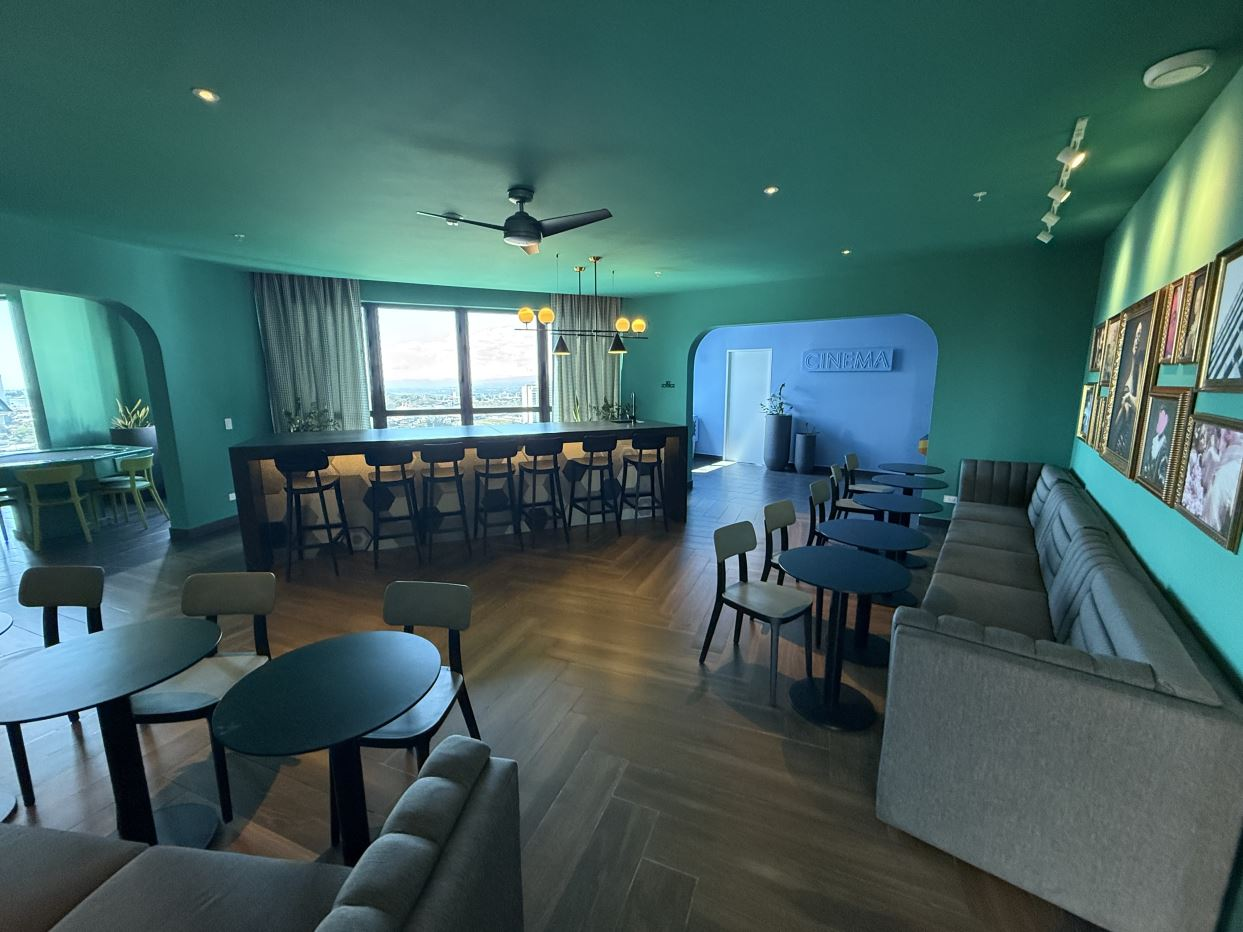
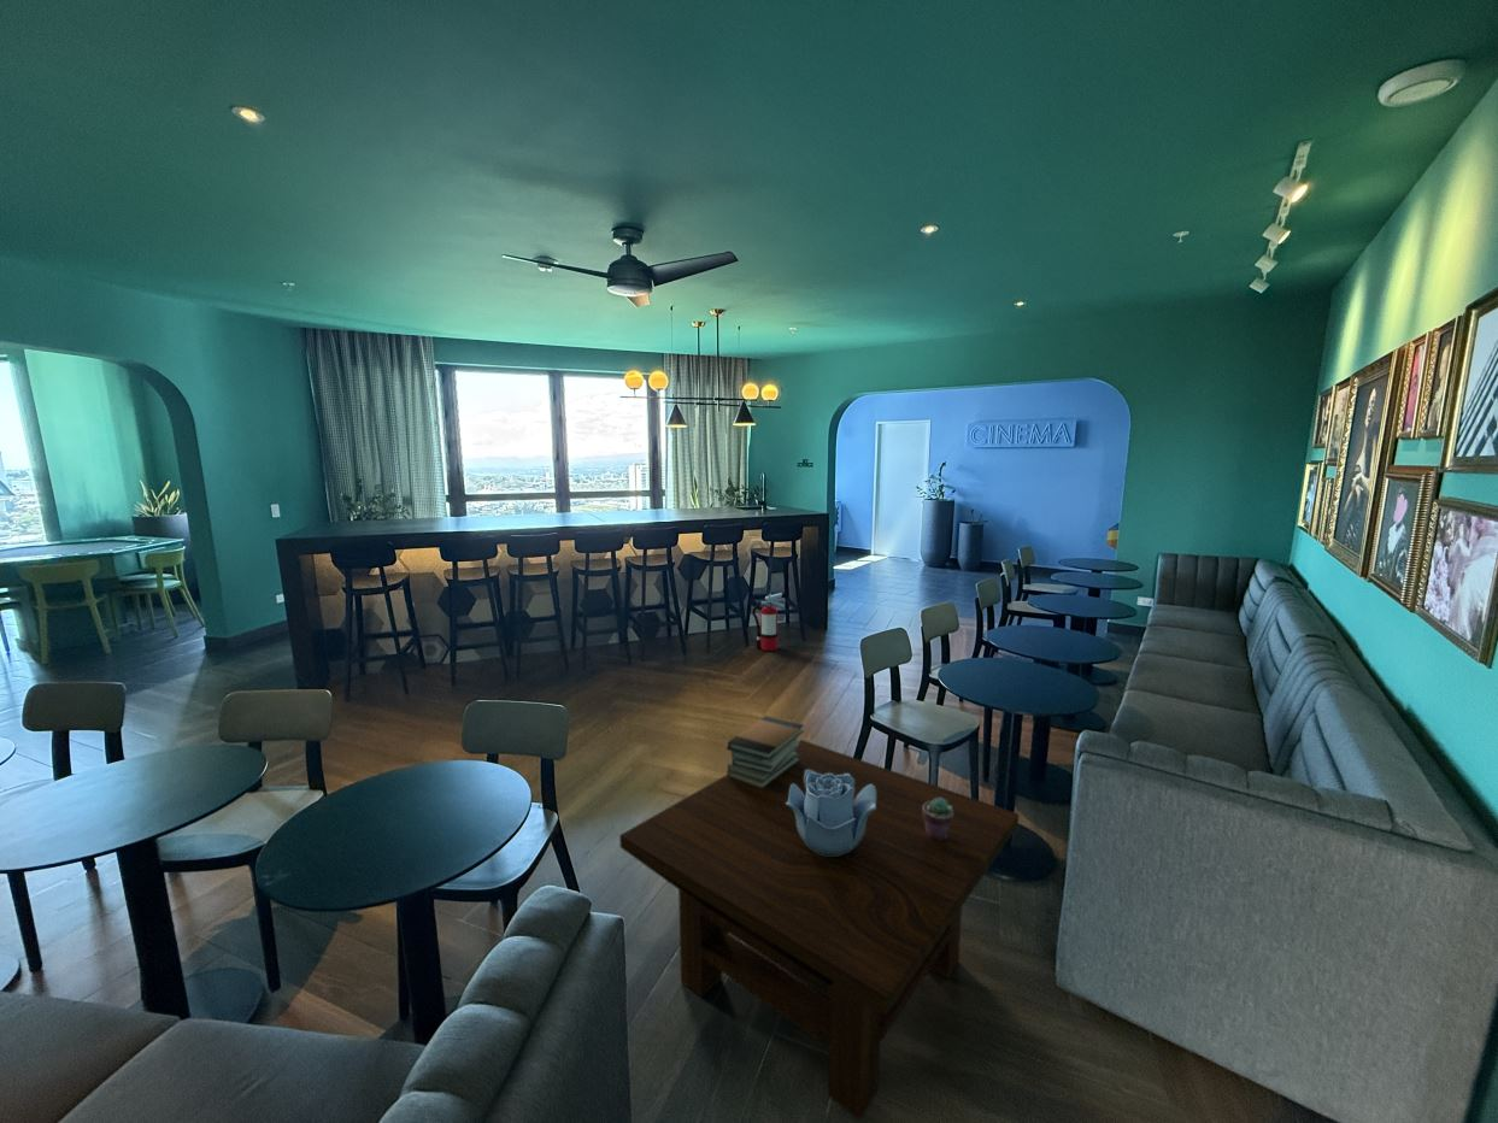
+ decorative bowl (830, 811)
+ potted succulent (938, 816)
+ book stack (765, 749)
+ coffee table (823, 899)
+ fire extinguisher (768, 619)
